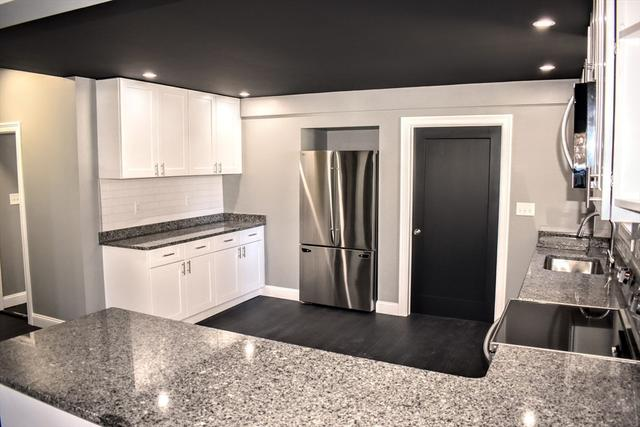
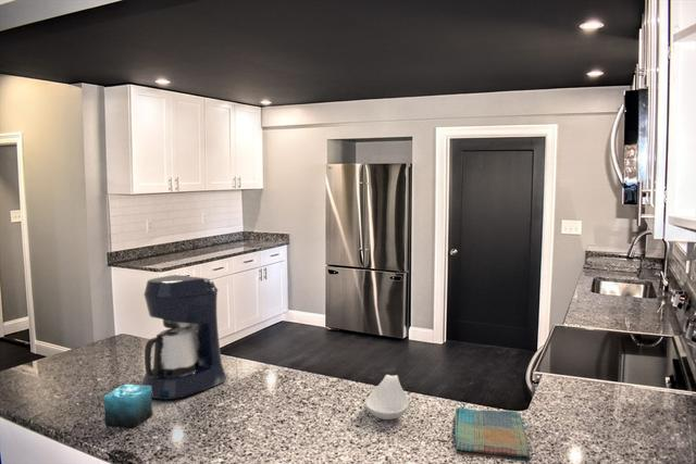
+ spoon rest (388, 394)
+ dish towel (489, 431)
+ candle (128, 399)
+ coffee maker (183, 330)
